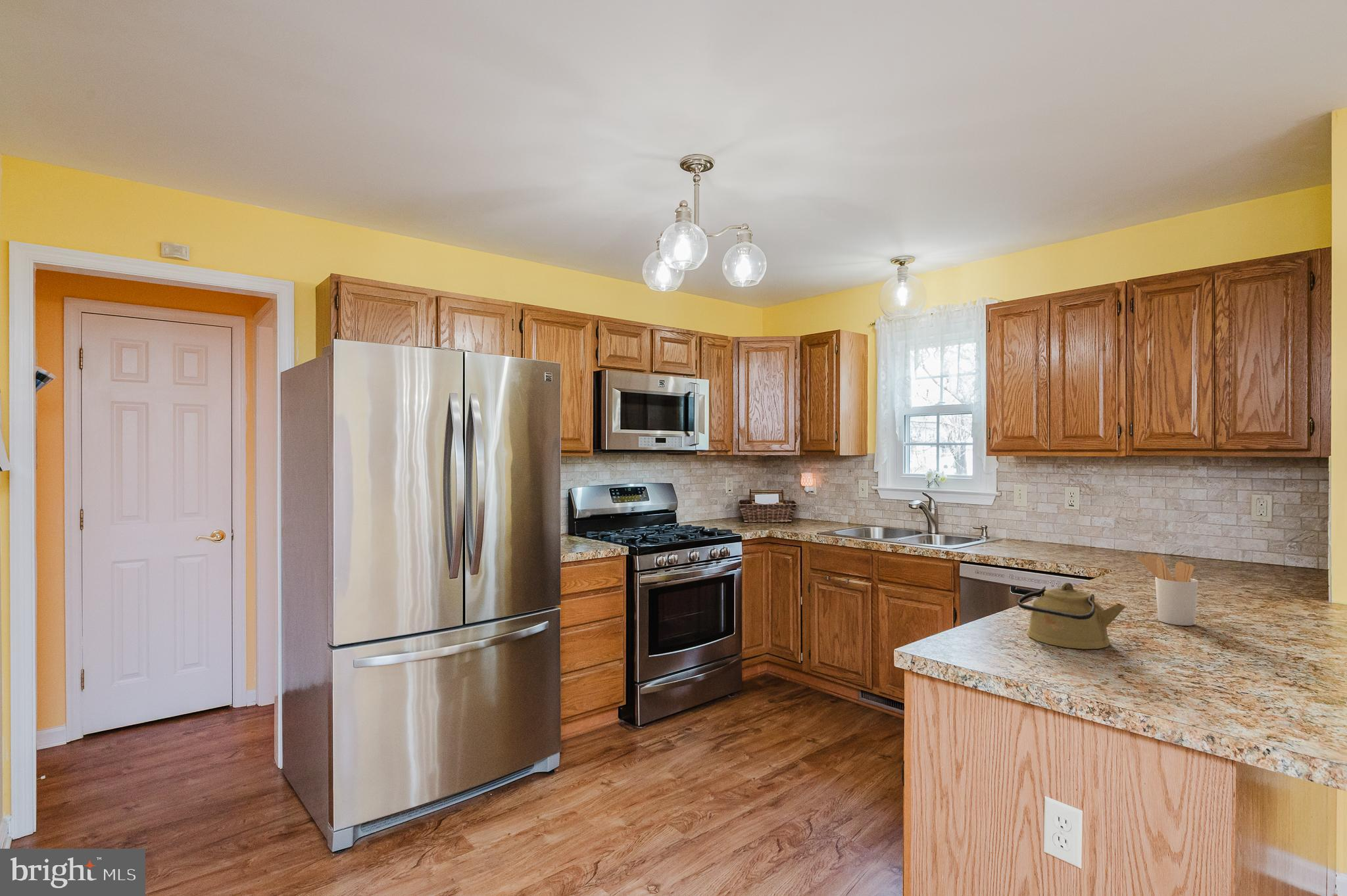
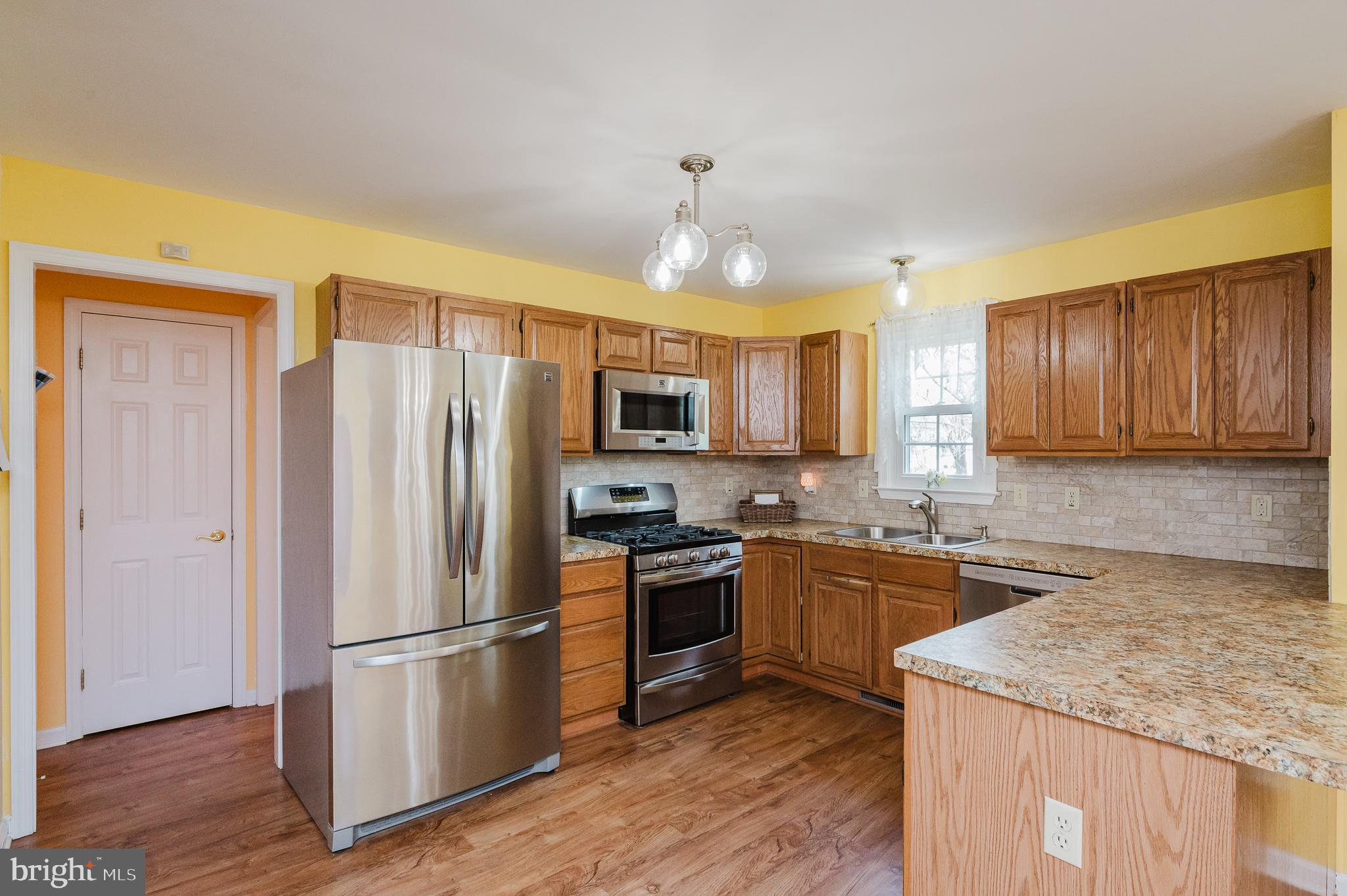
- utensil holder (1167, 588)
- kettle (1075, 612)
